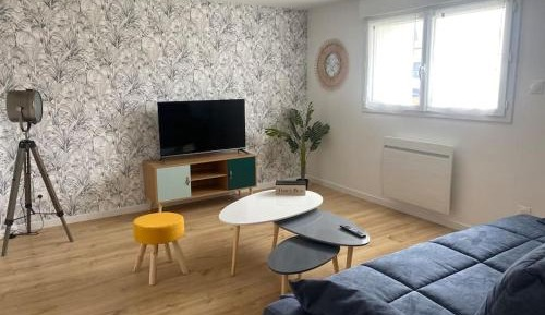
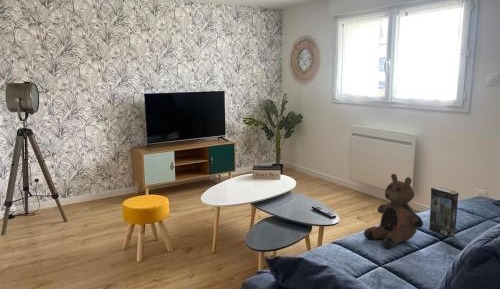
+ book (443, 210)
+ teddy bear (392, 209)
